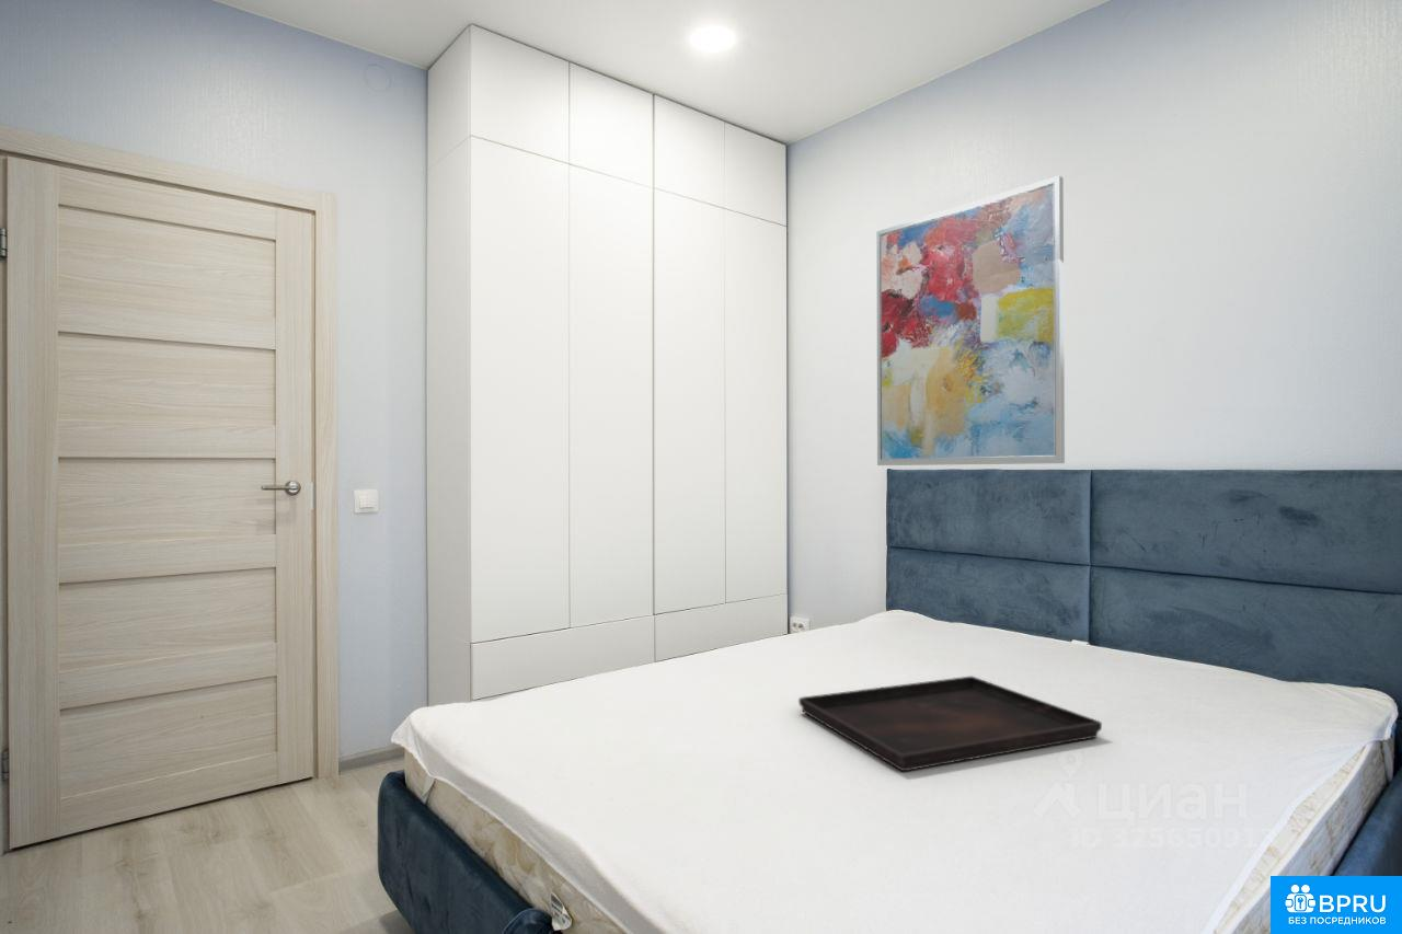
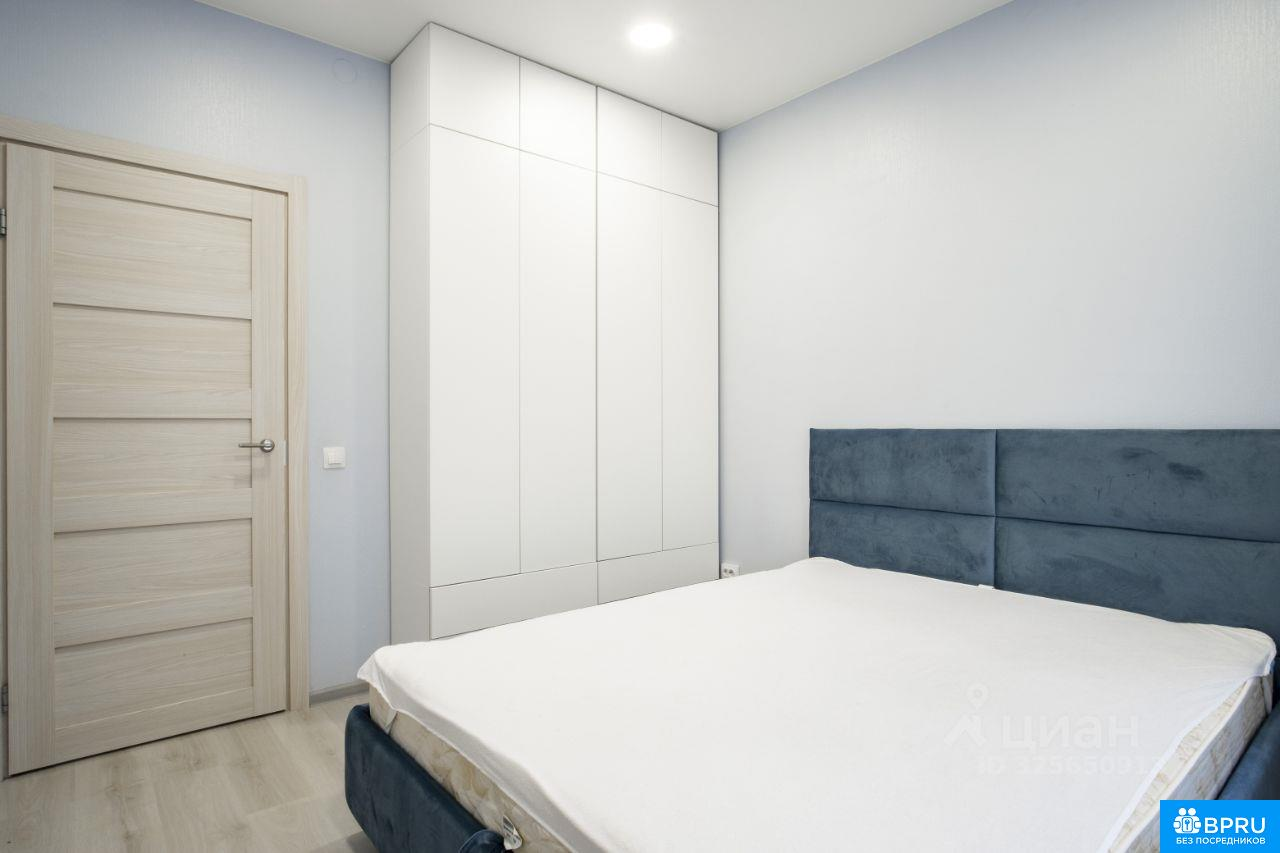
- wall art (961, 335)
- serving tray (942, 716)
